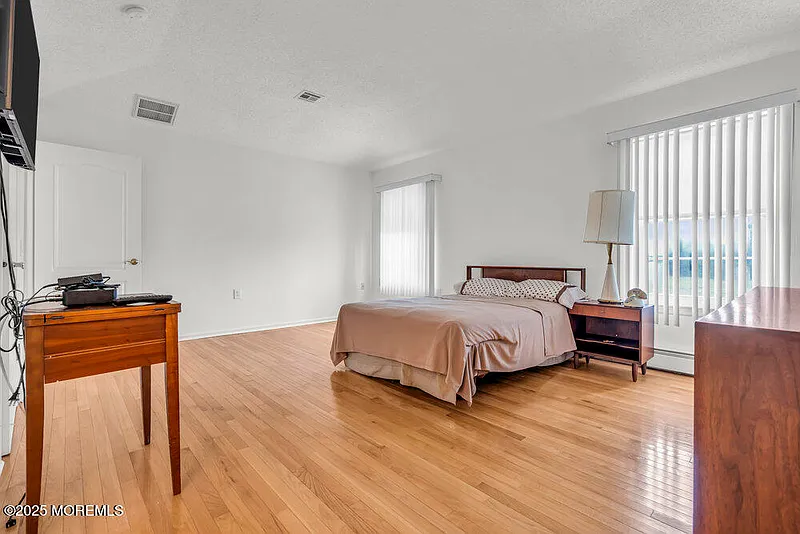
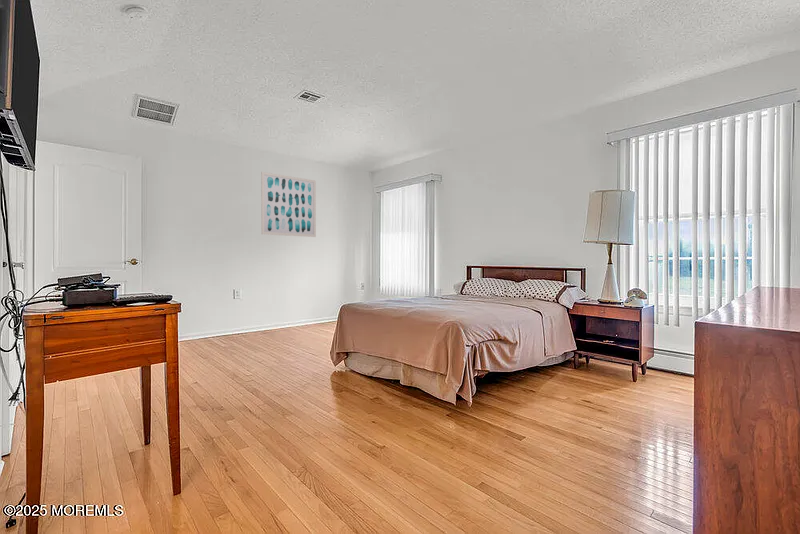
+ wall art (290, 206)
